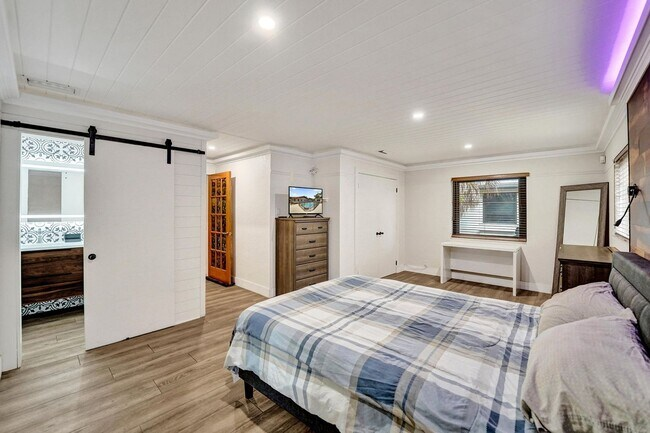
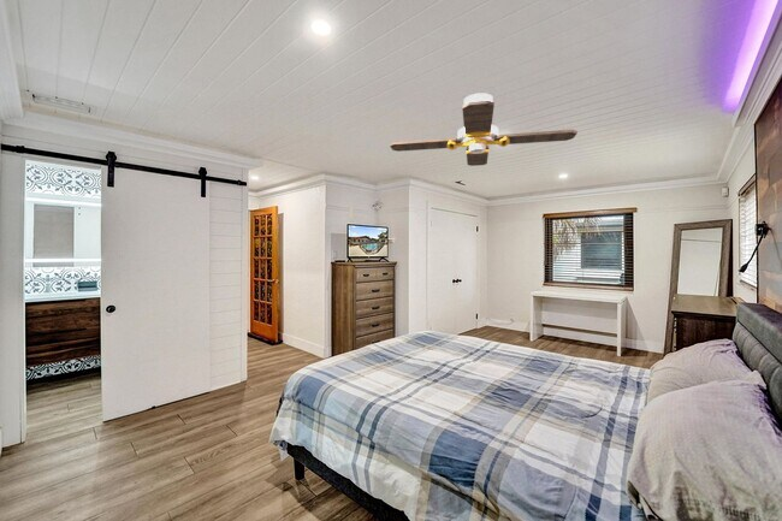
+ ceiling fan (478, 125)
